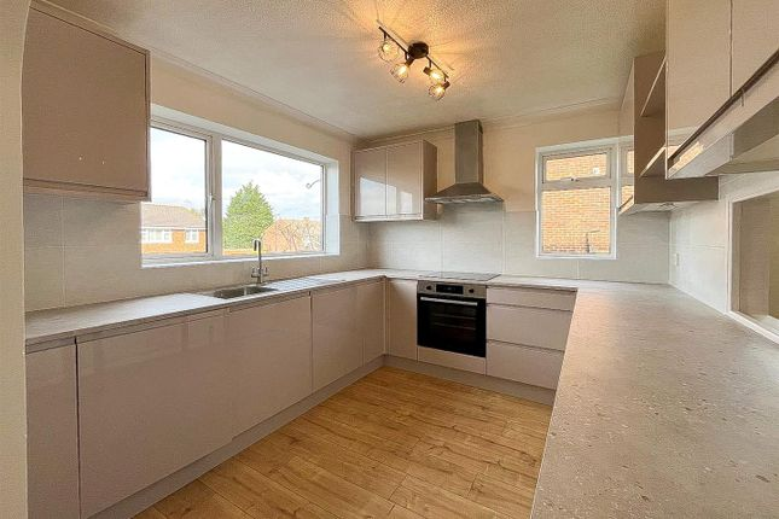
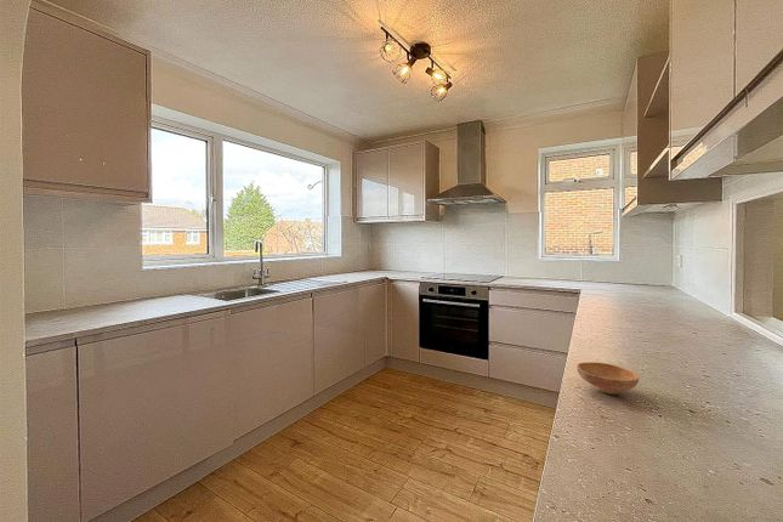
+ bowl (606, 379)
